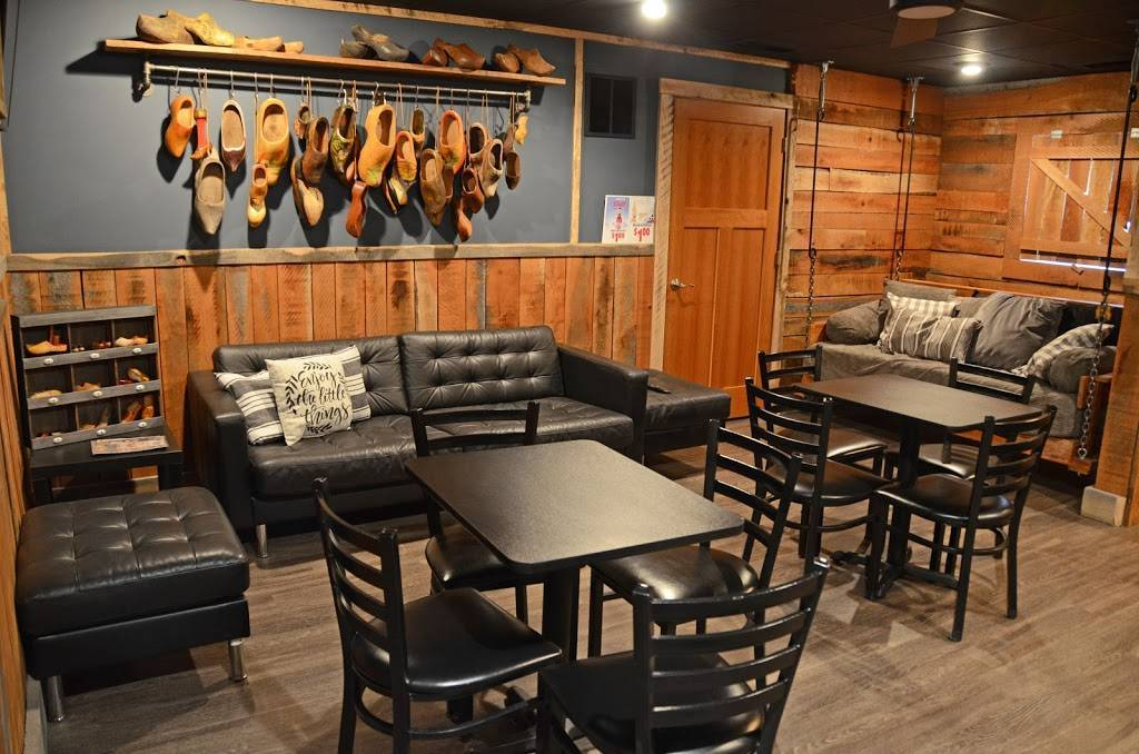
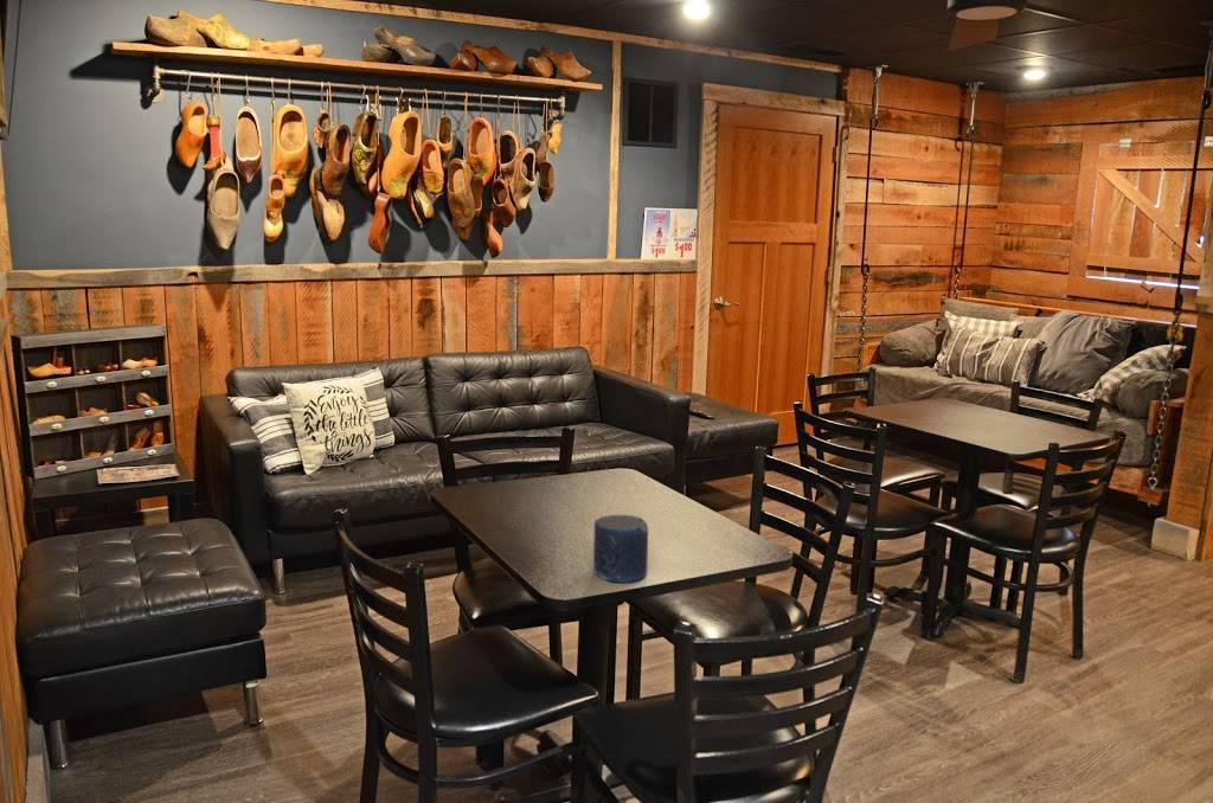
+ candle (621, 547)
